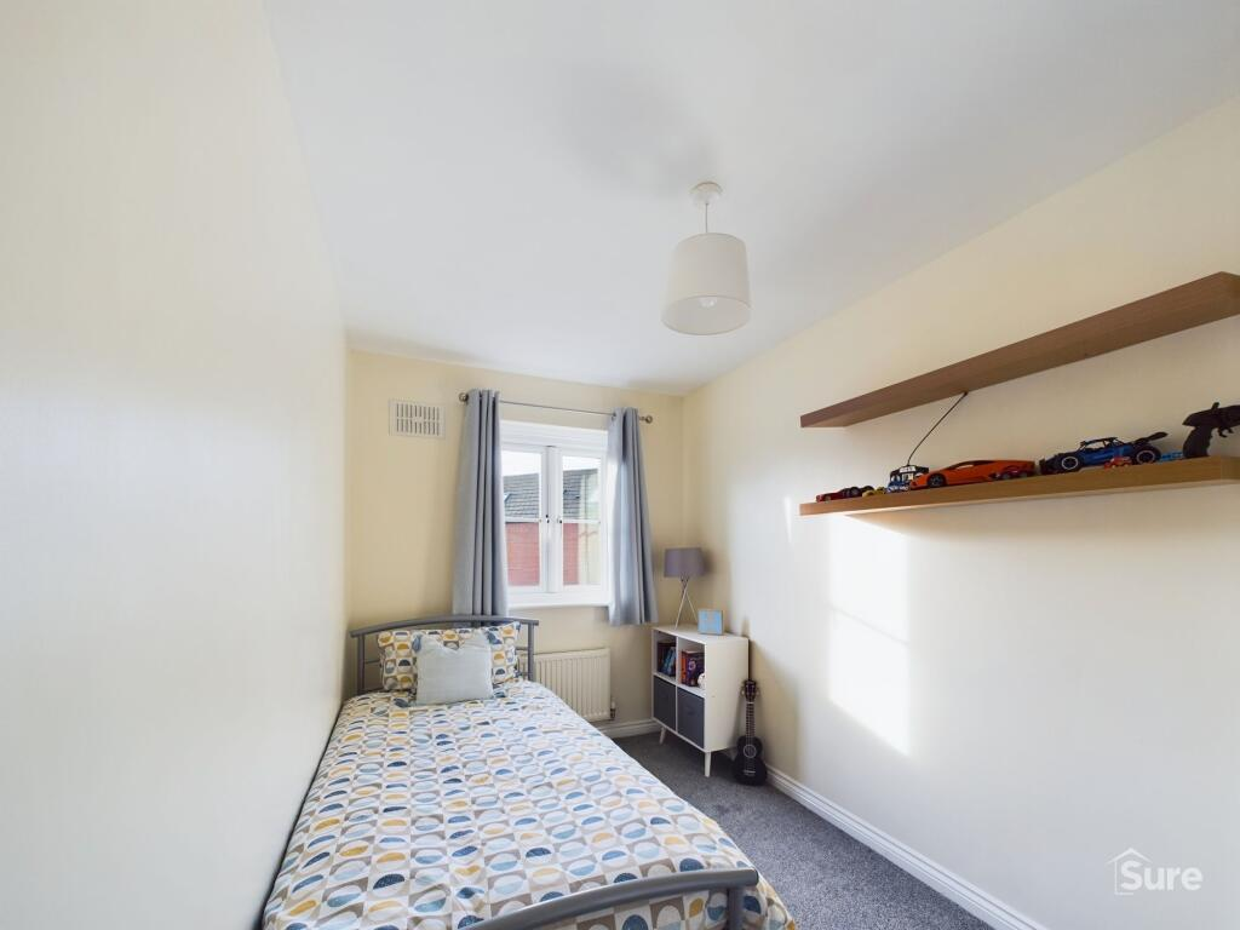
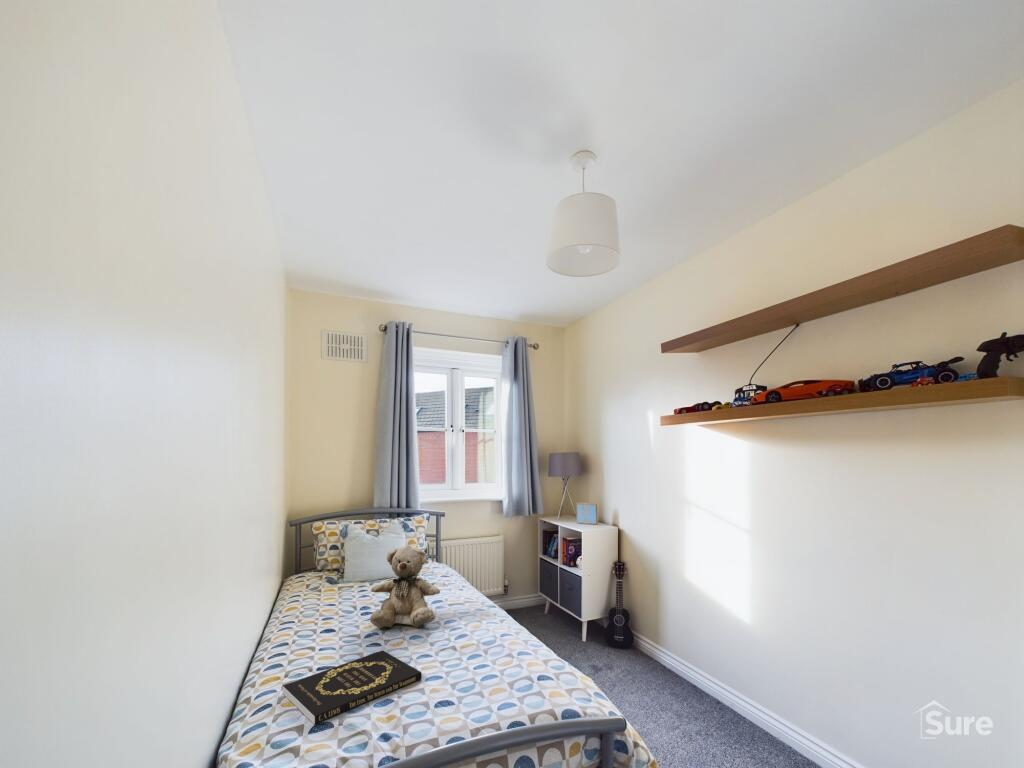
+ book (353, 682)
+ teddy bear (405, 585)
